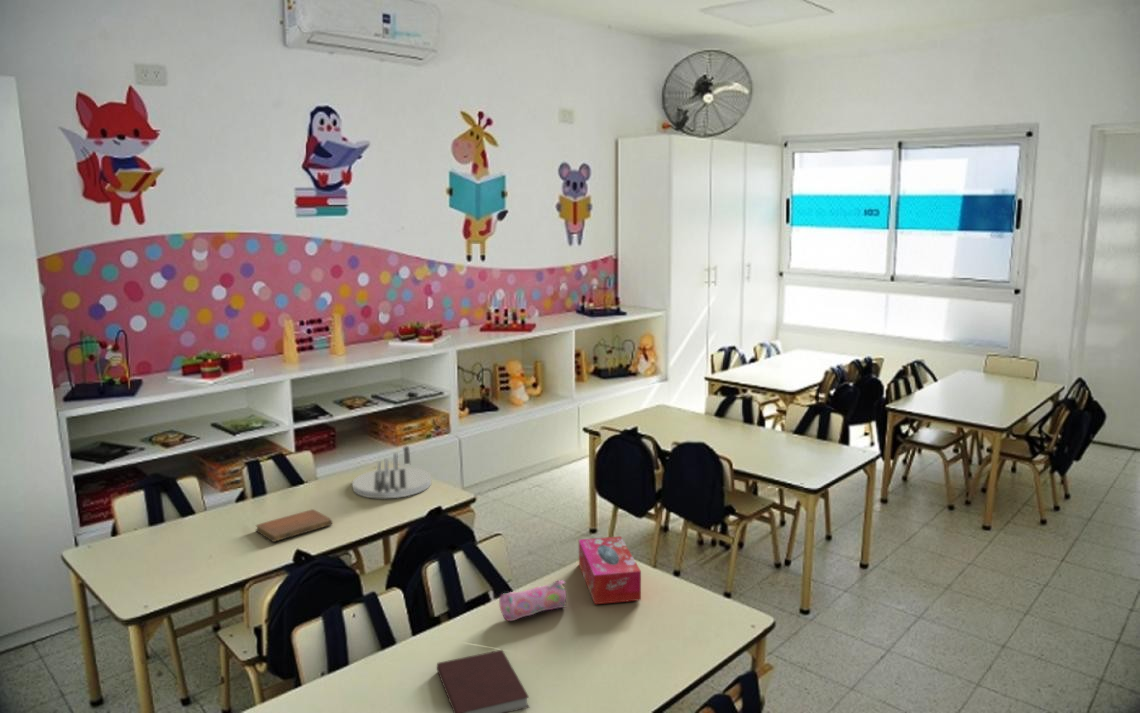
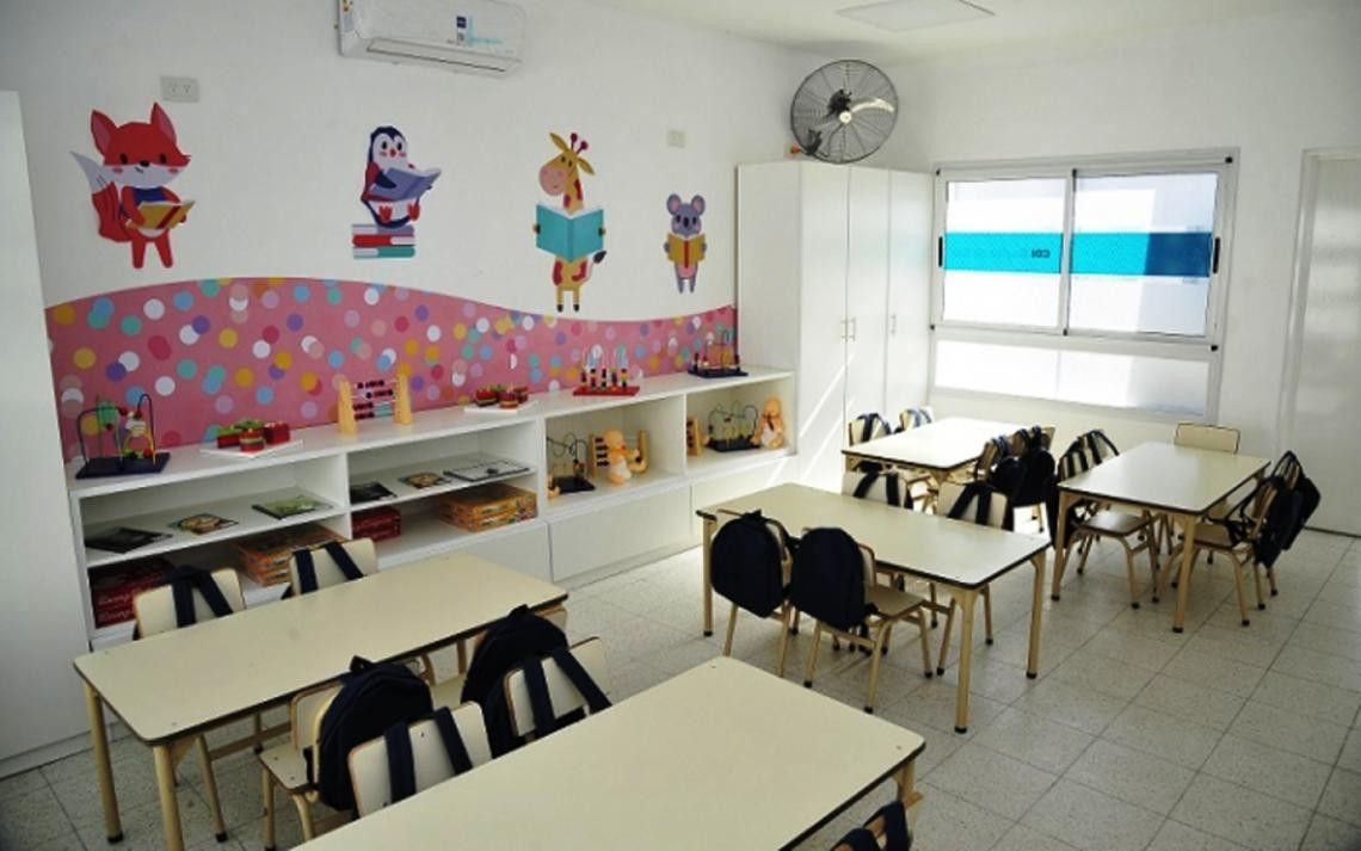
- notebook (294, 525)
- pencil case (534, 599)
- desk organizer (391, 470)
- notebook (481, 684)
- tissue box (608, 568)
